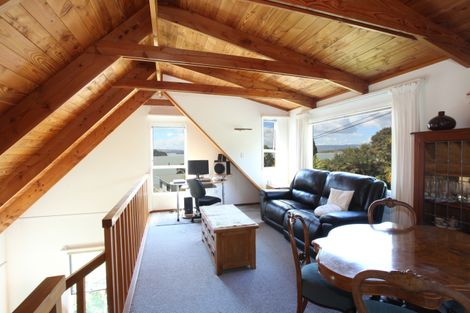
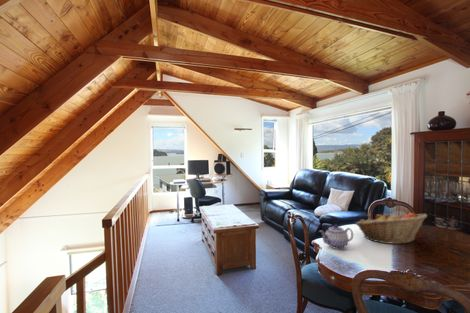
+ teapot (336, 235)
+ fruit basket (390, 224)
